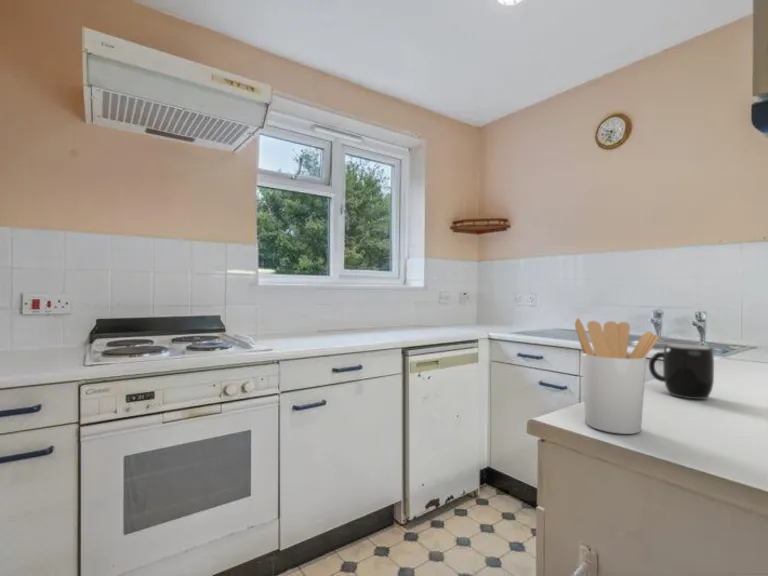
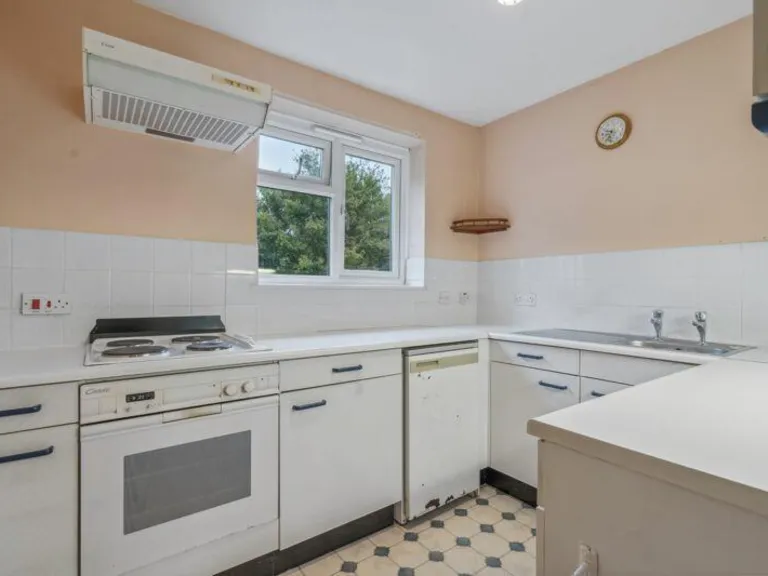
- utensil holder (610, 369)
- mug (679, 369)
